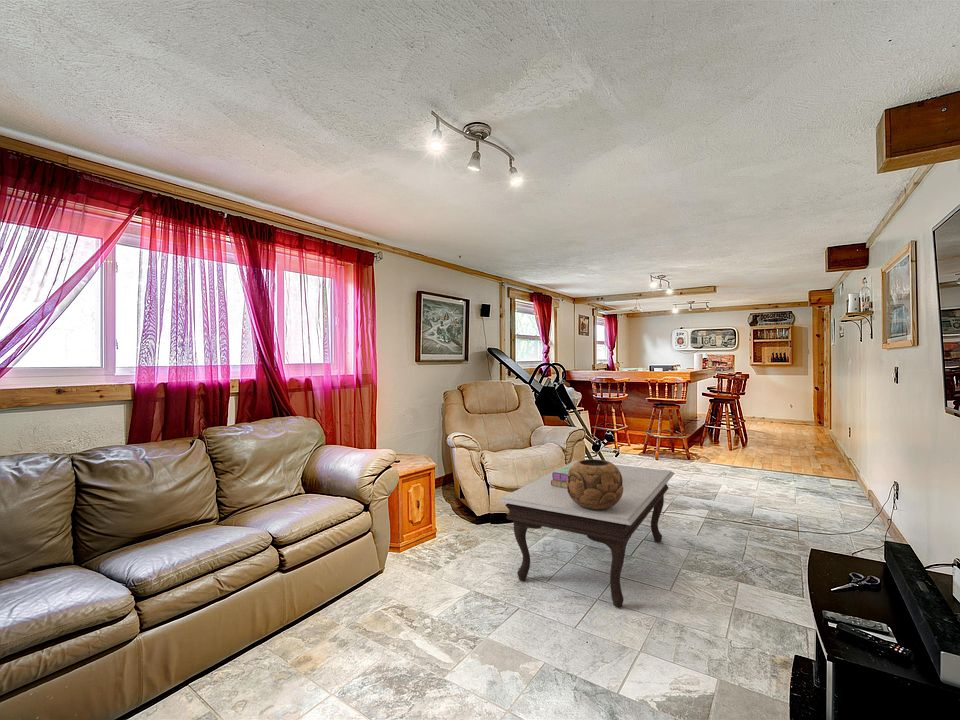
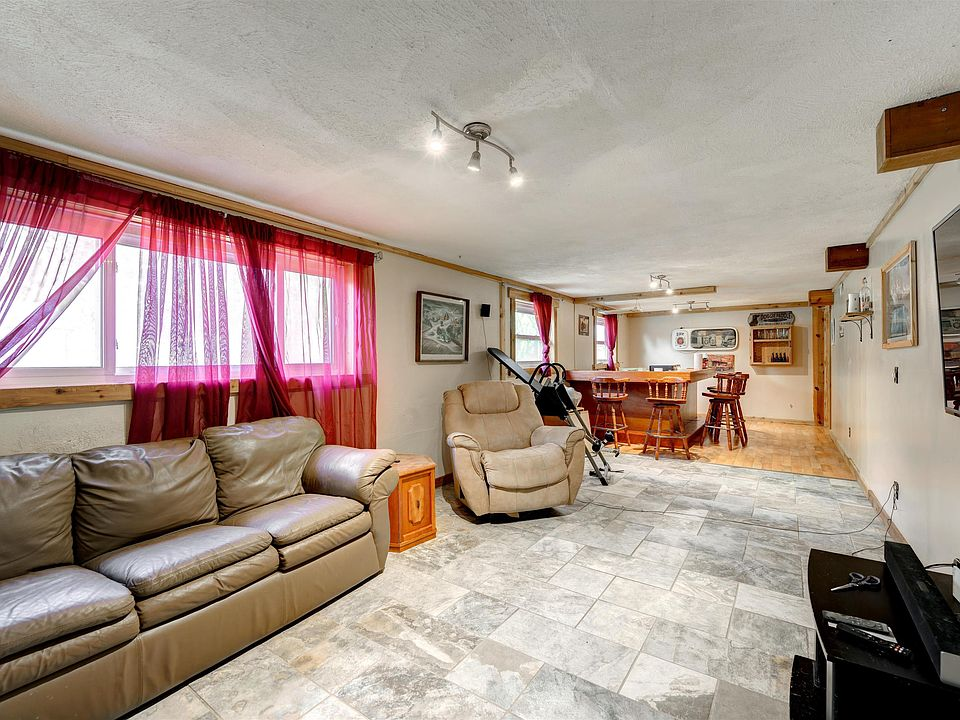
- coffee table (595, 520)
- decorative bowl (594, 483)
- stack of books (569, 469)
